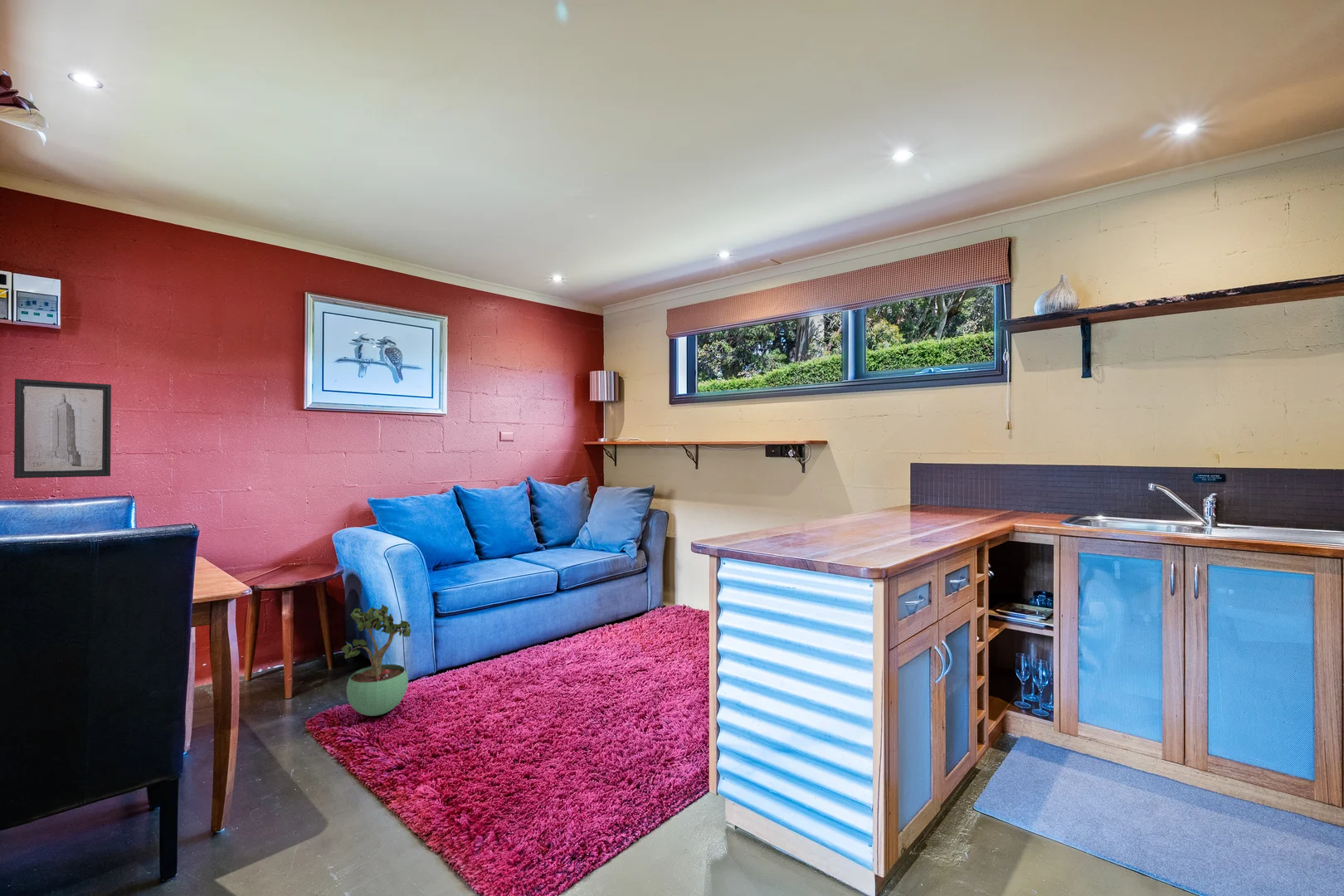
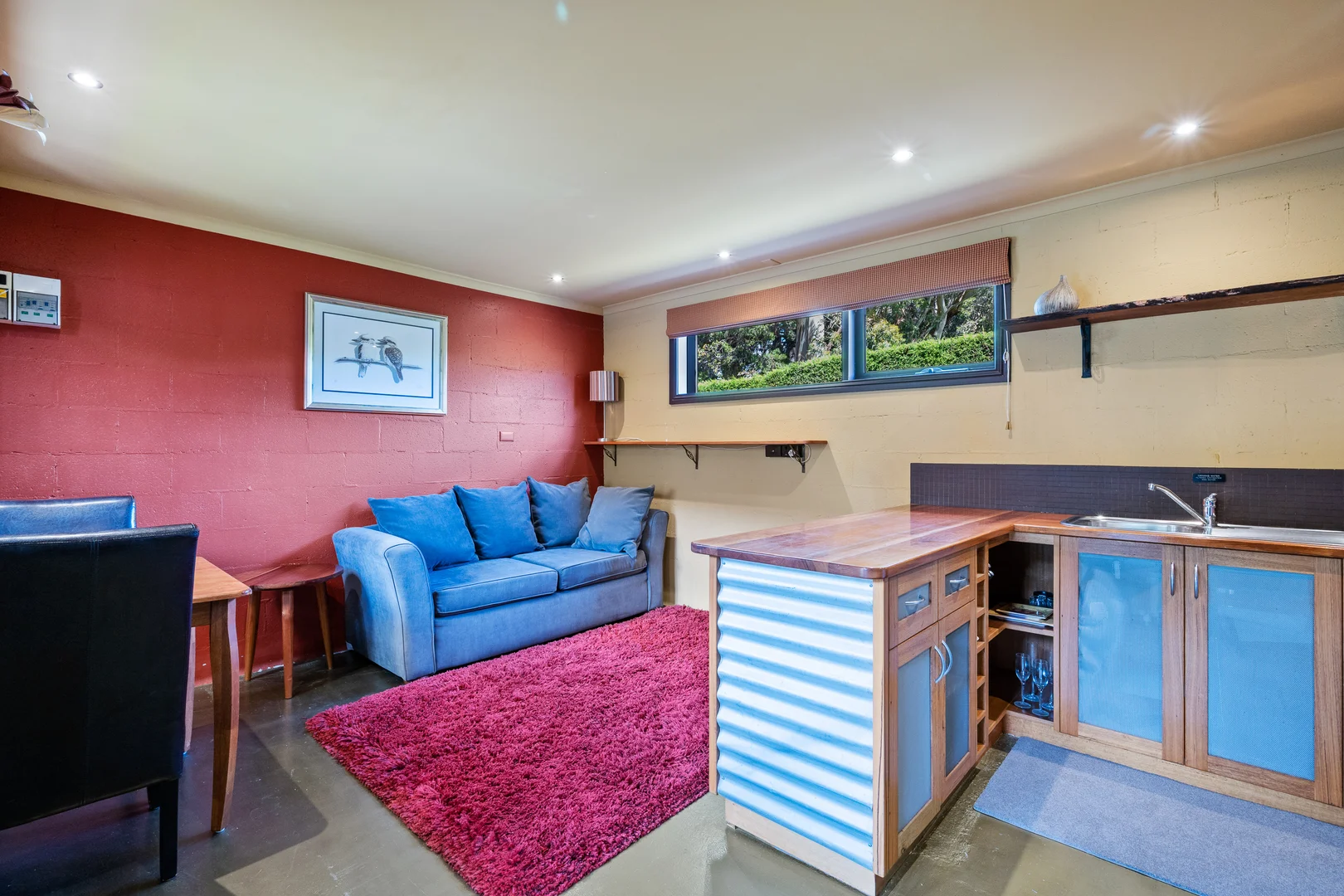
- wall art (64, 429)
- potted plant (380, 658)
